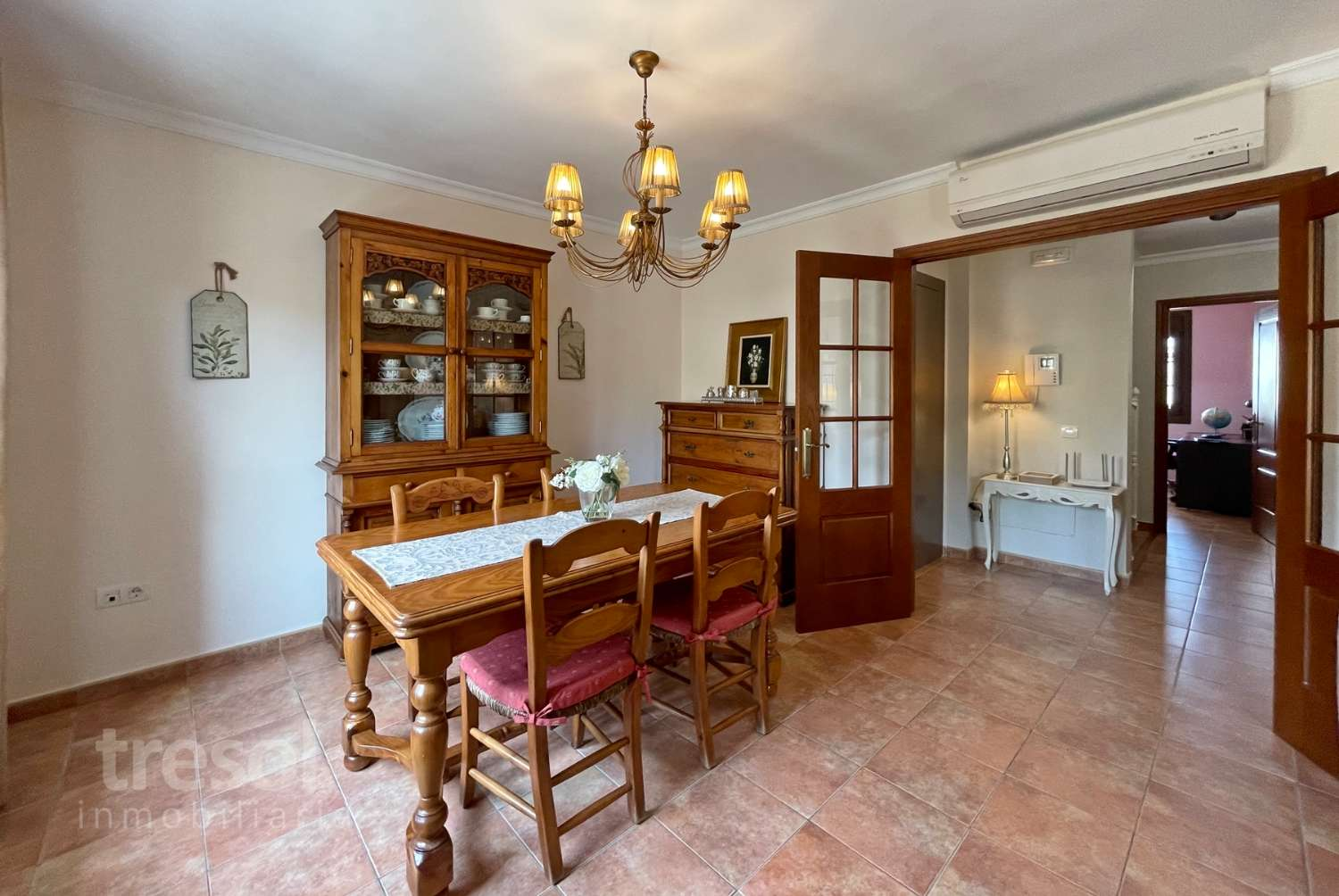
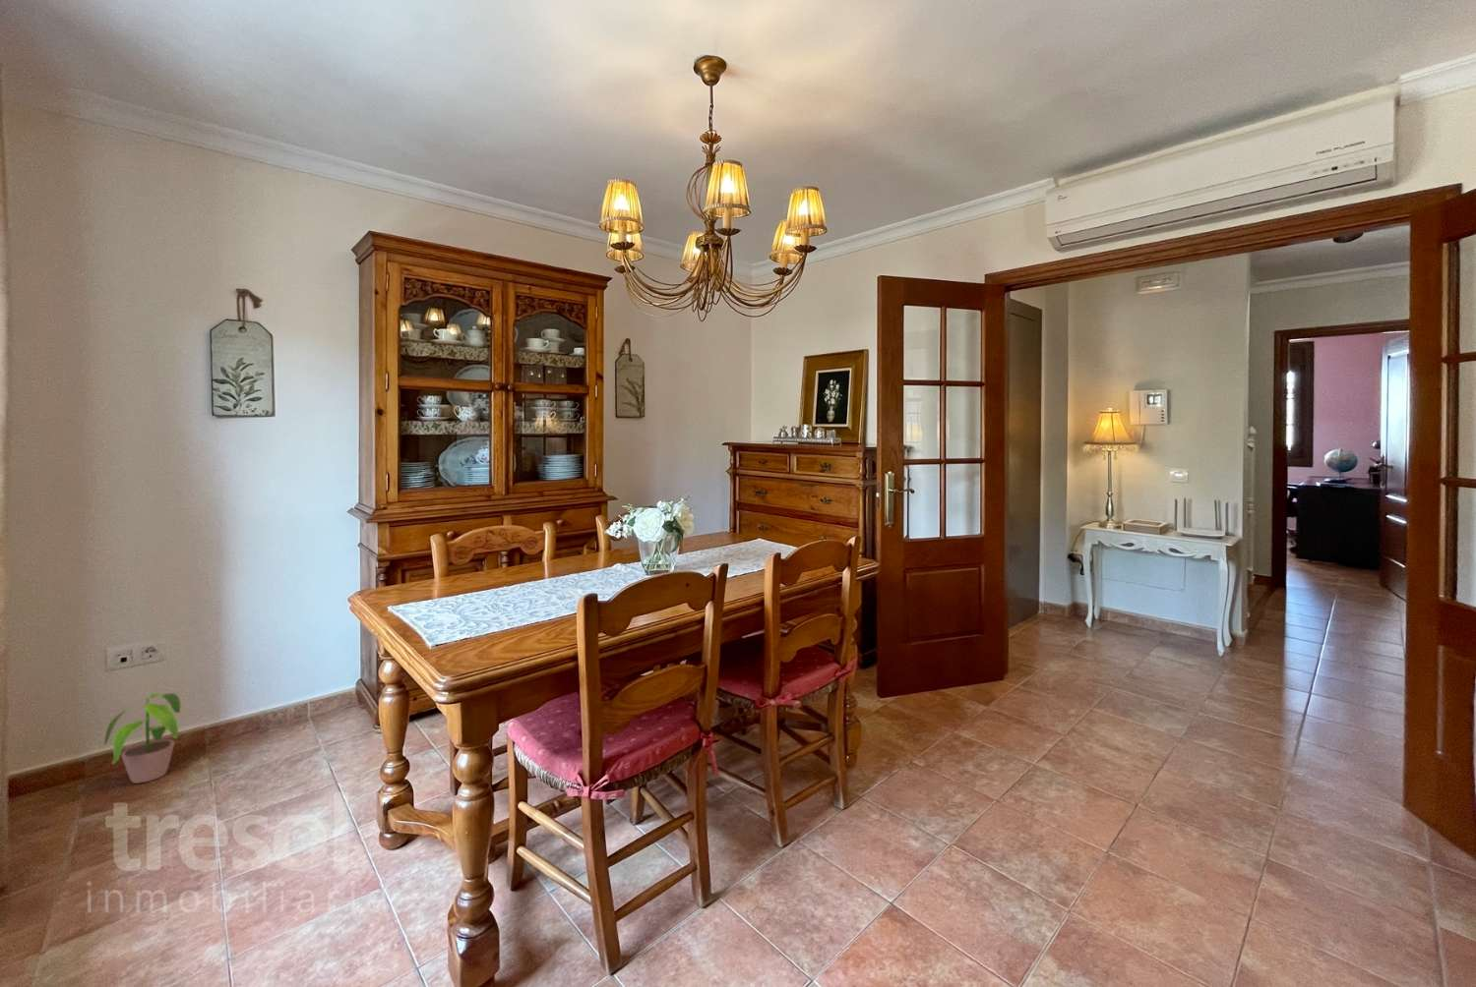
+ potted plant (148, 737)
